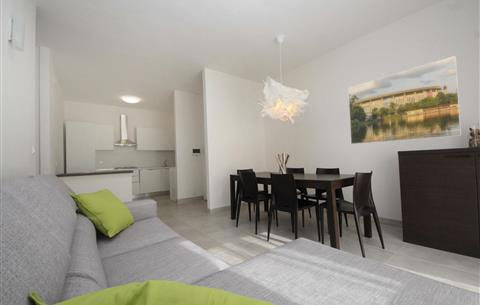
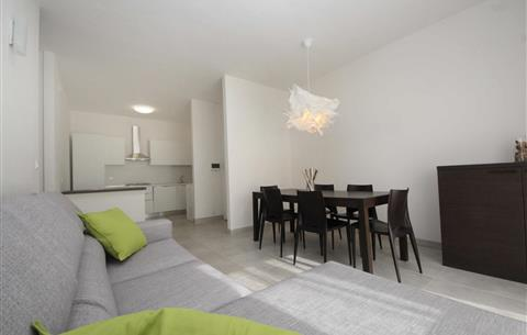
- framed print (394, 107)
